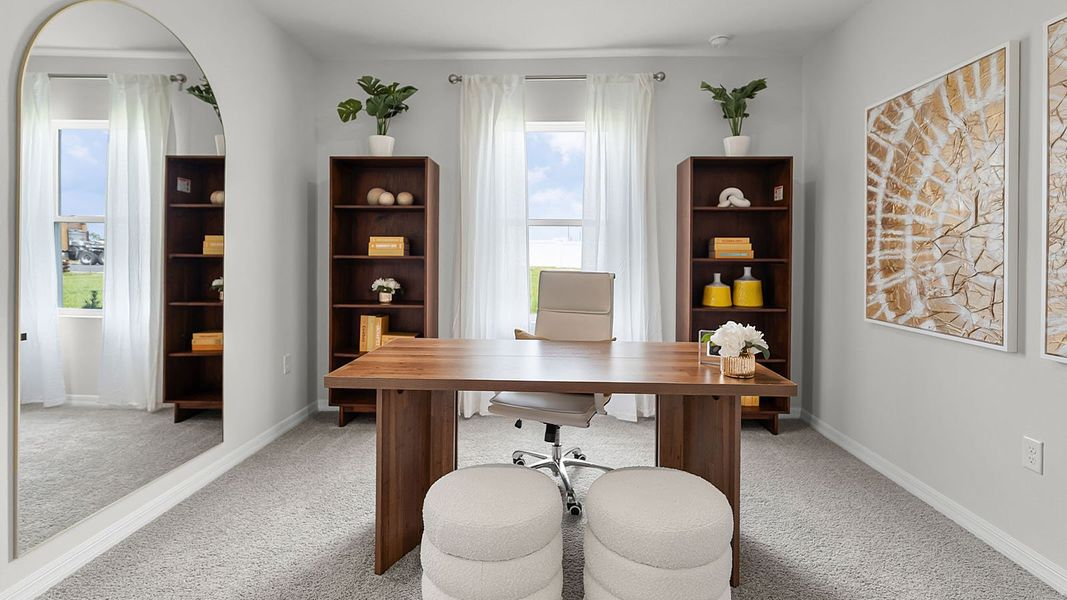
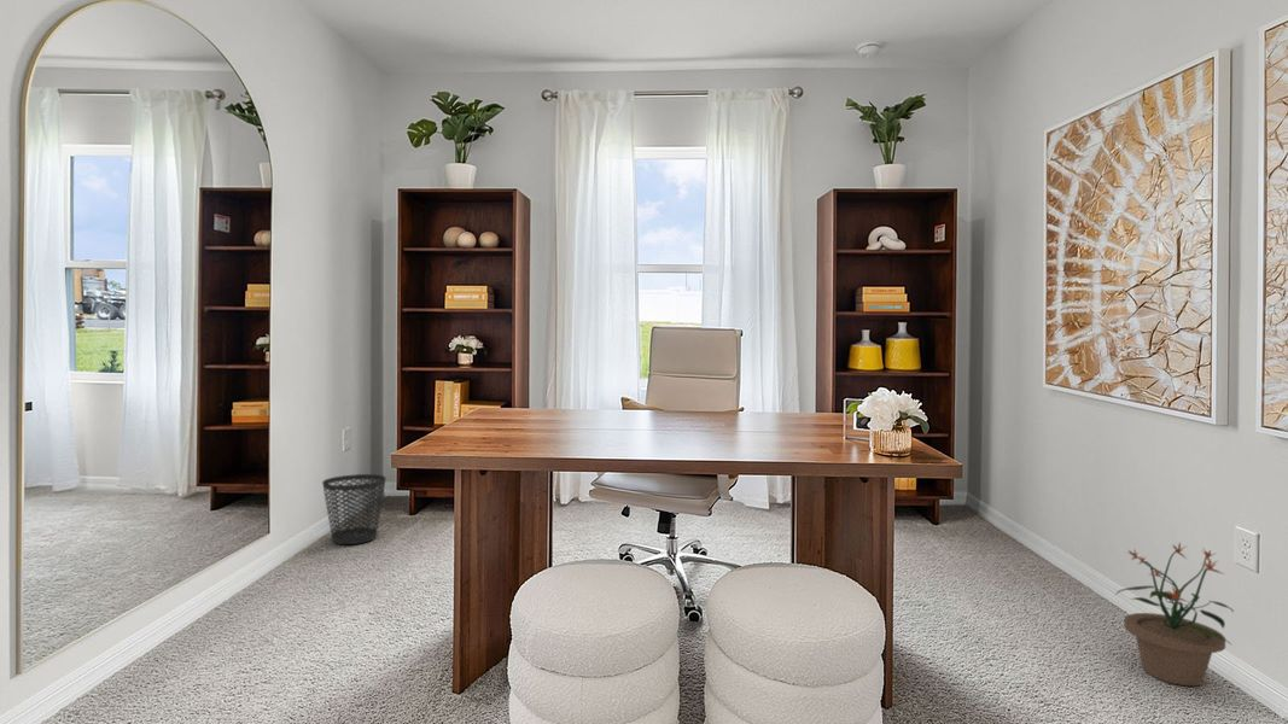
+ potted plant (1177, 611)
+ wastebasket (354, 509)
